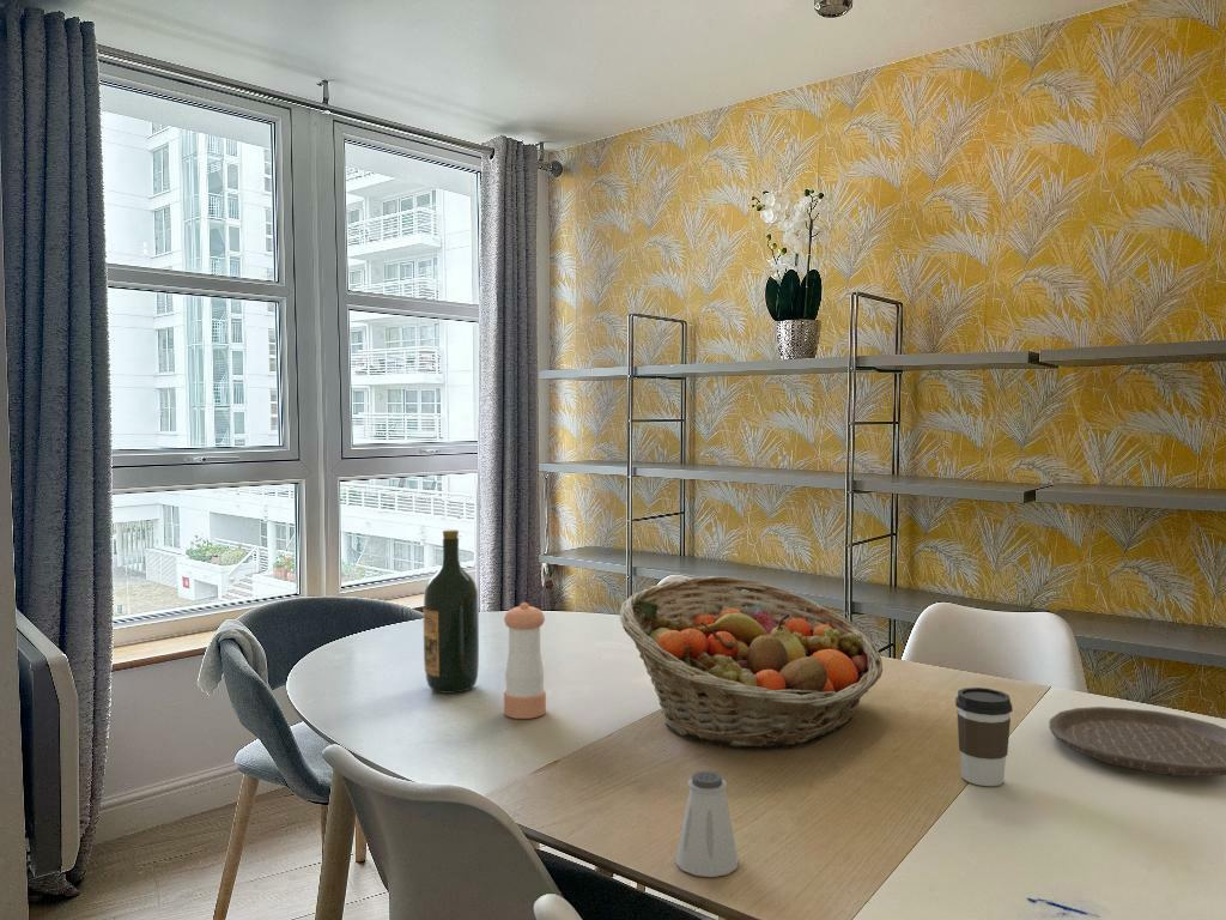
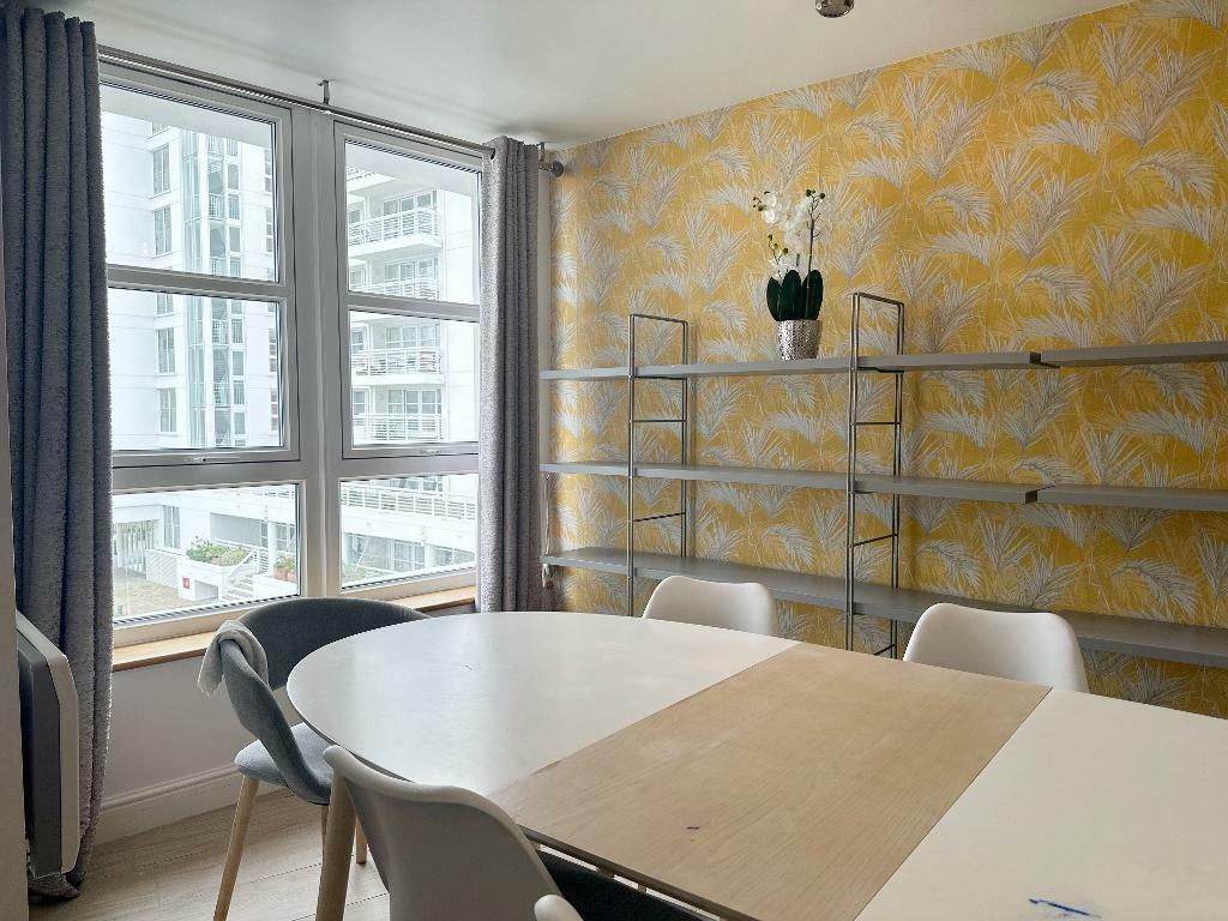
- fruit basket (751, 654)
- plate (1148, 740)
- saltshaker (706, 818)
- wine bottle (450, 609)
- coffee cup (983, 736)
- pepper shaker (524, 658)
